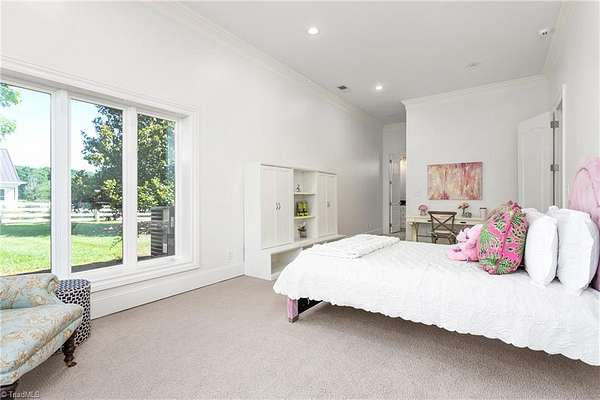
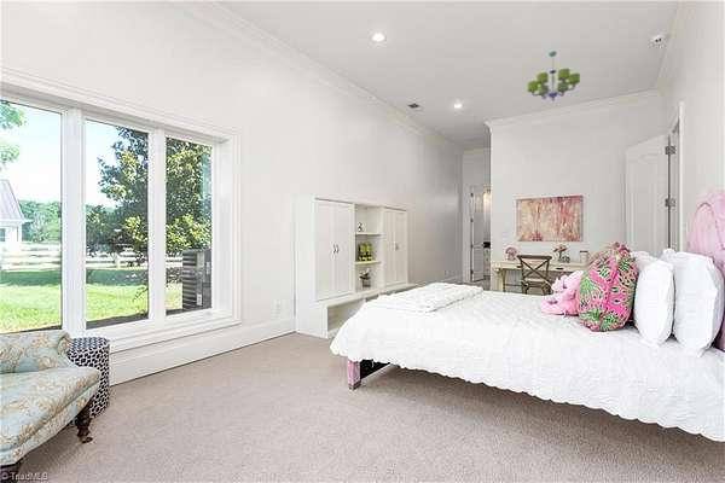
+ chandelier (552, 76)
